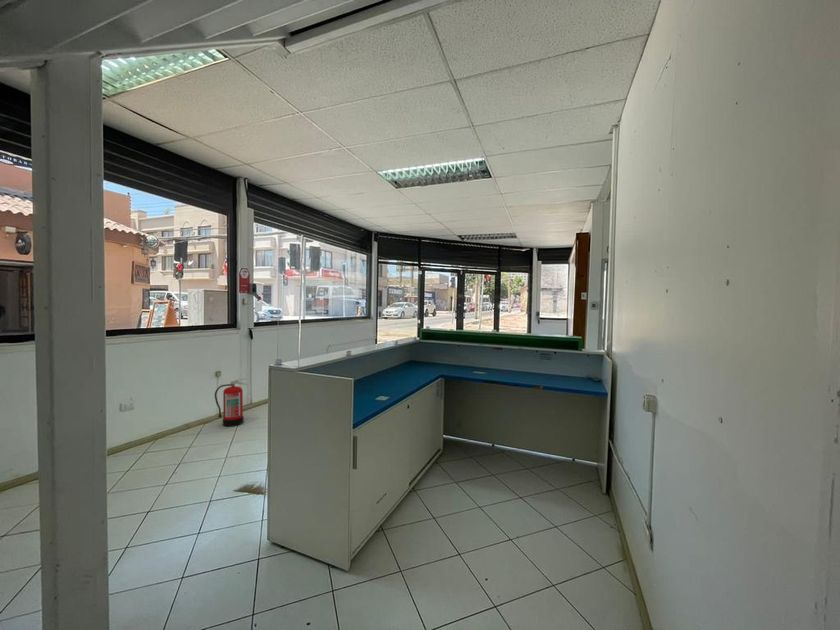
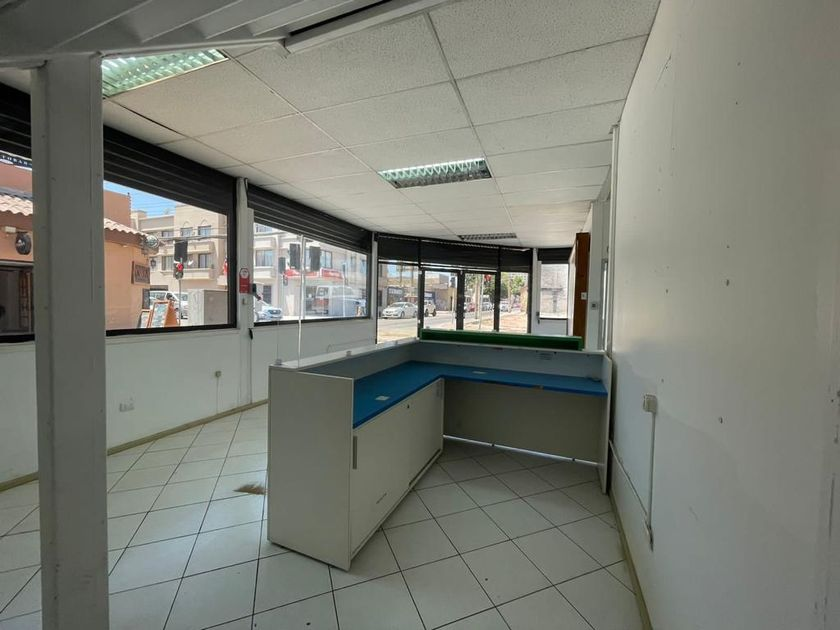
- fire extinguisher (233, 401)
